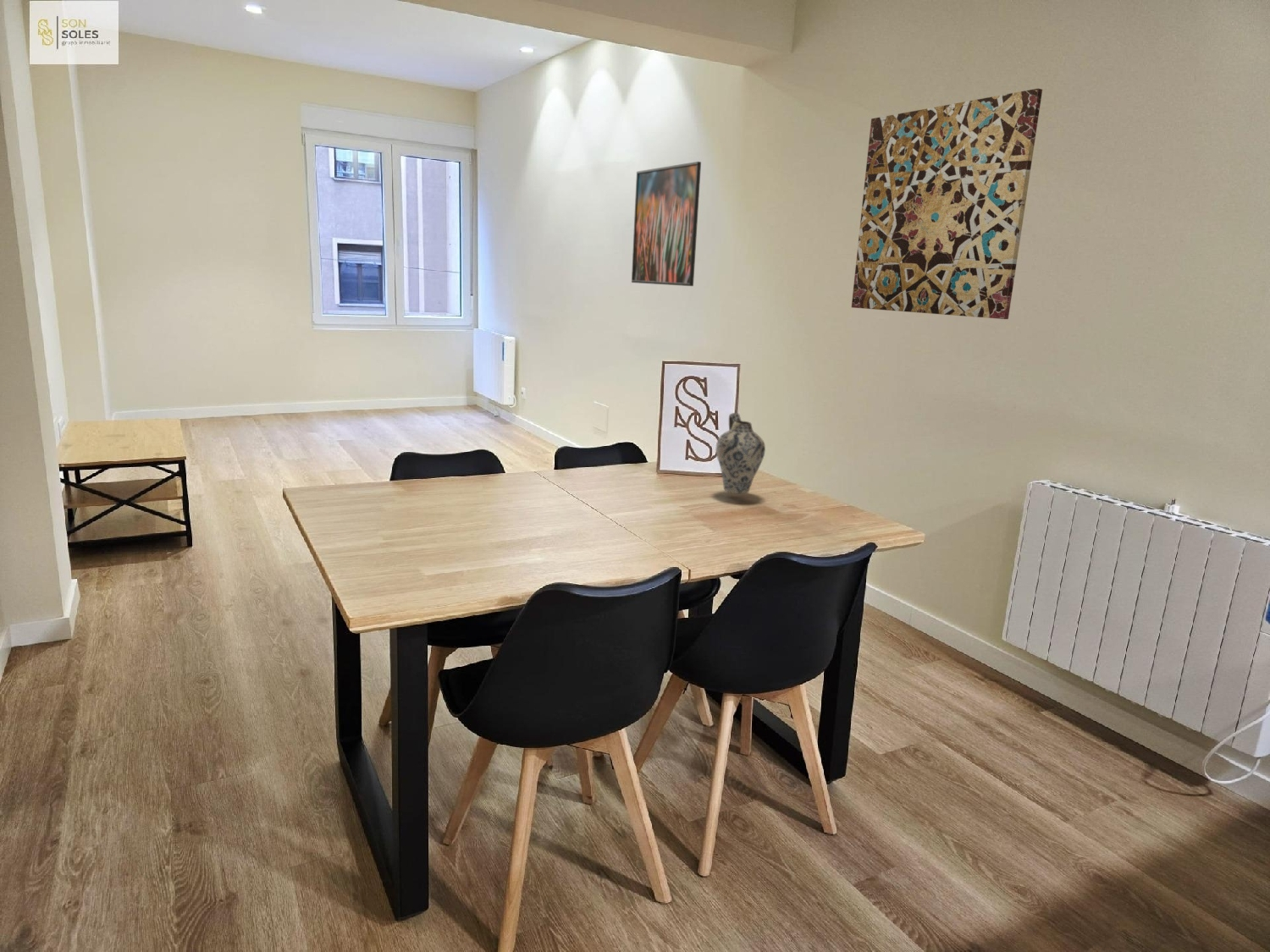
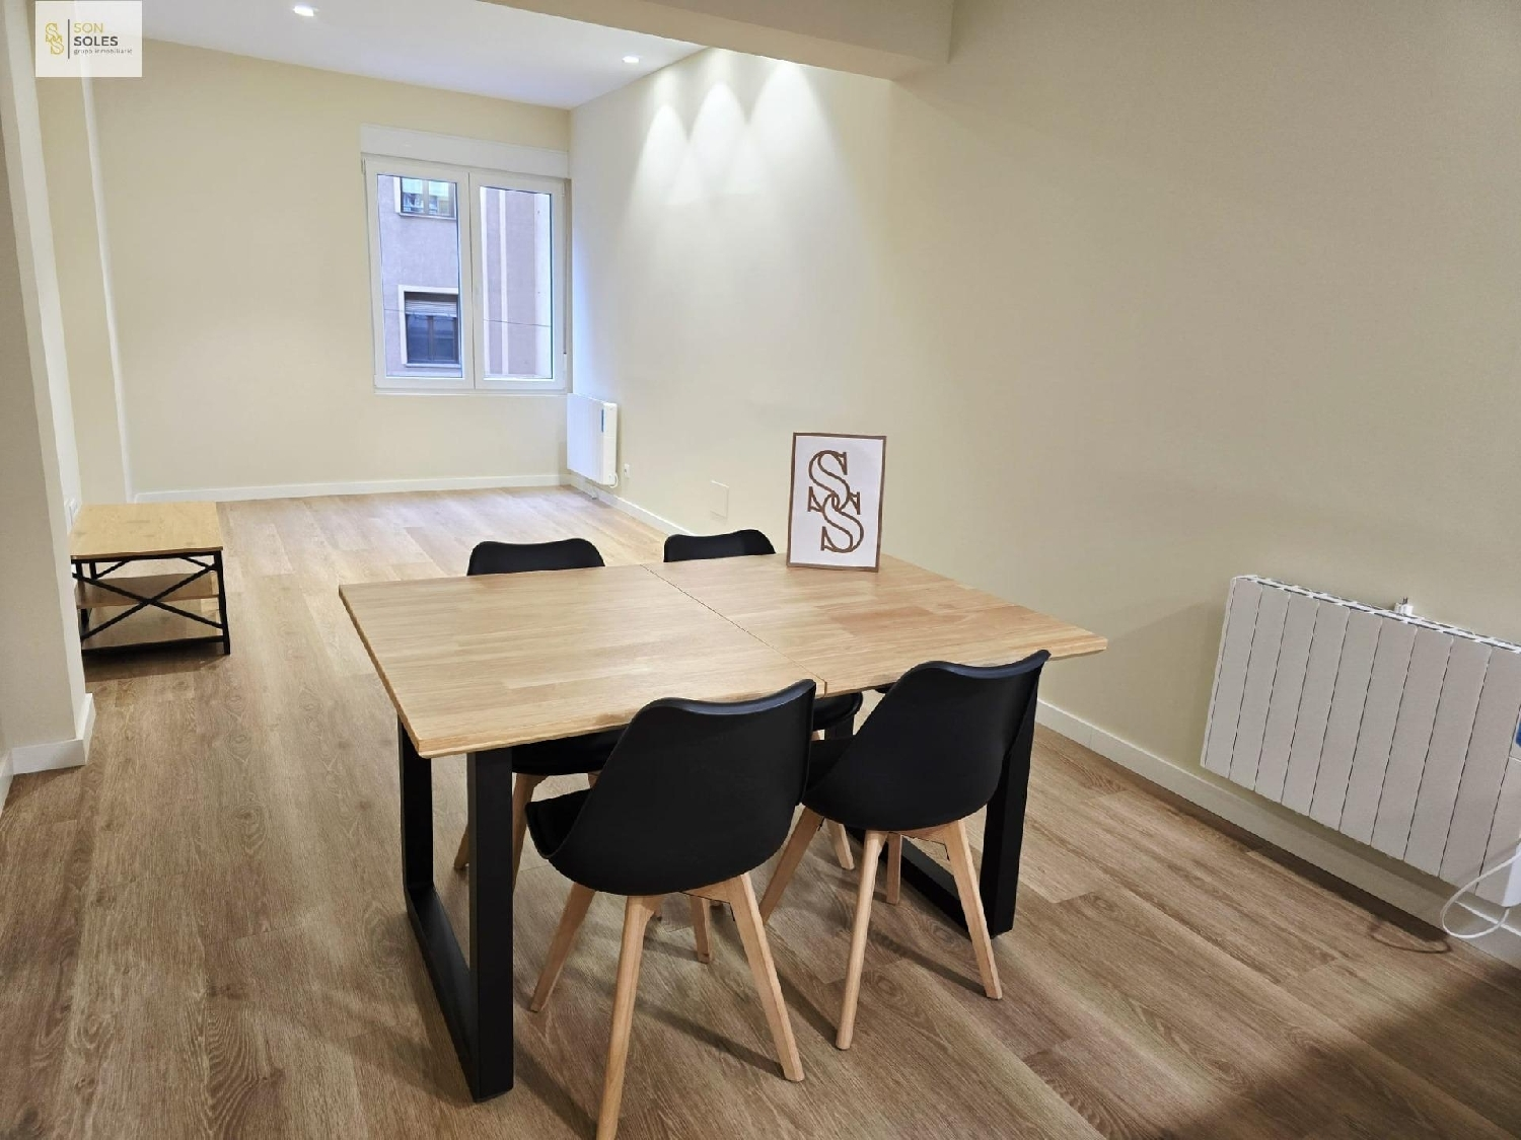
- ceramic jug (744, 457)
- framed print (664, 226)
- wall art (935, 212)
